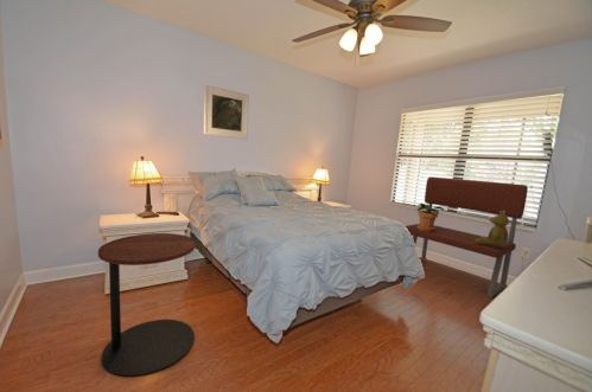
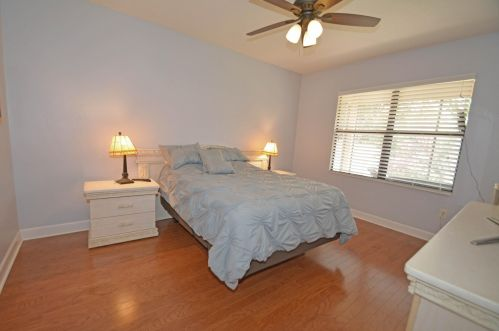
- potted plant (428, 217)
- side table (155, 320)
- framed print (227, 114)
- stuffed bear (494, 227)
- bench (456, 230)
